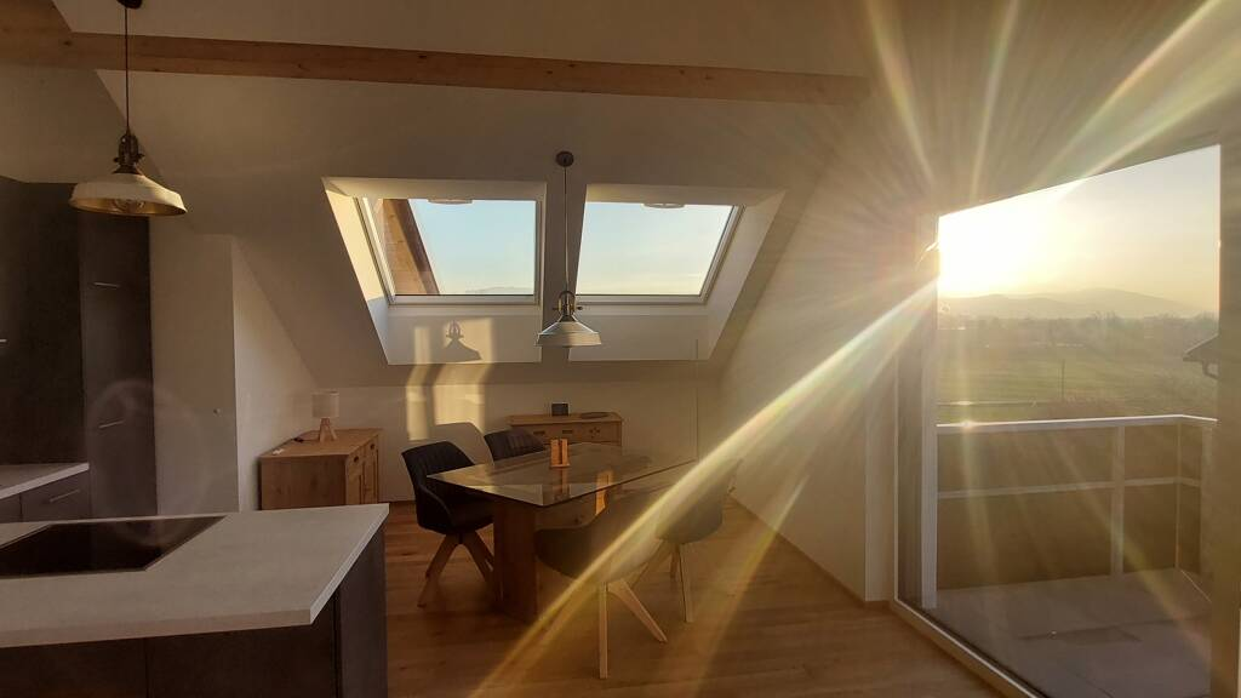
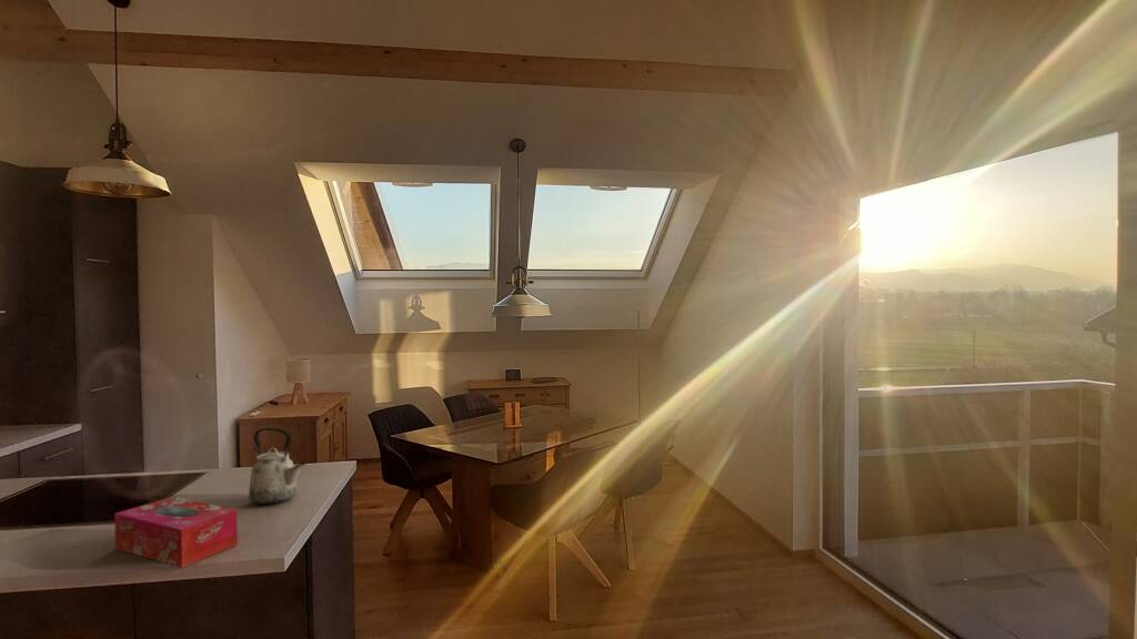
+ tissue box (177, 528)
+ kettle (279, 465)
